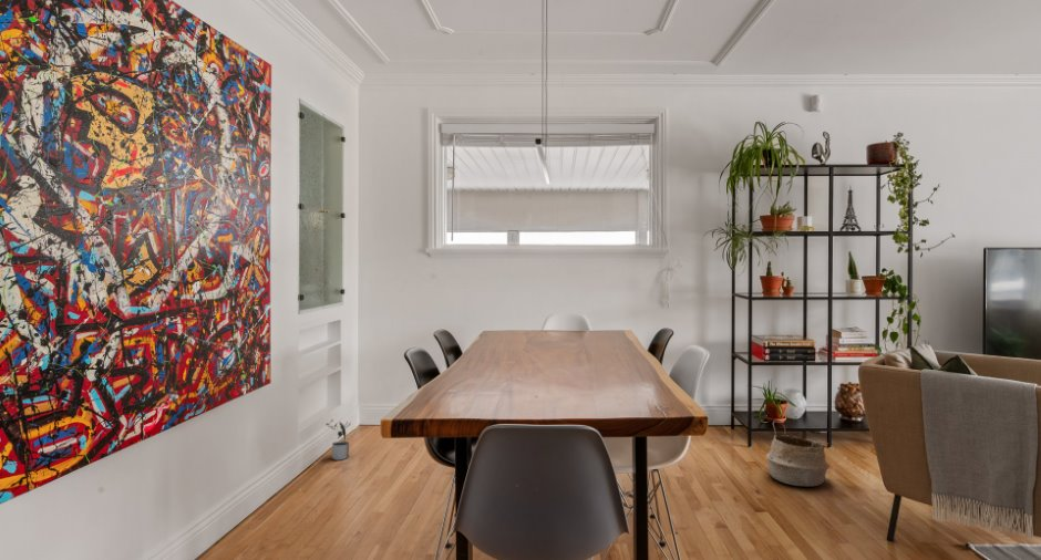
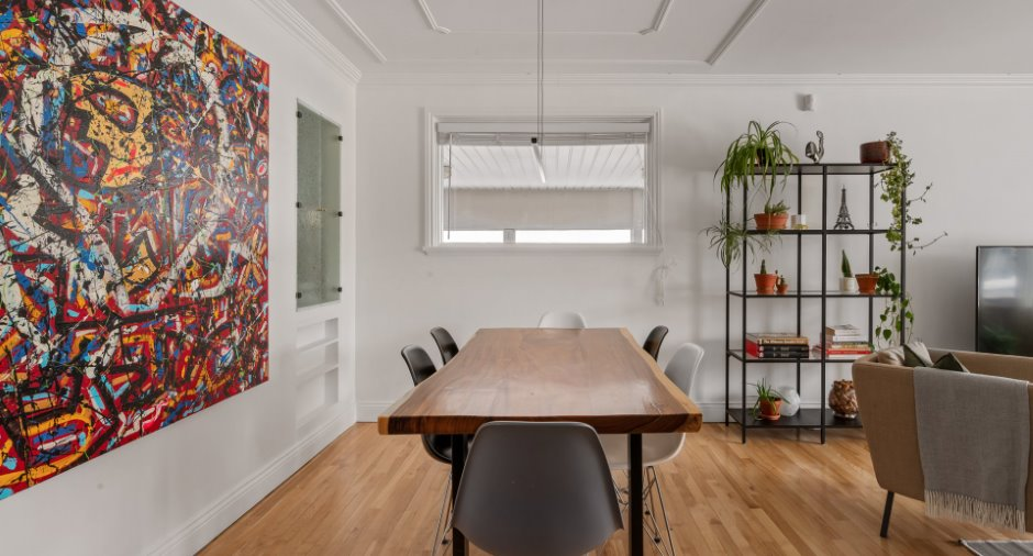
- woven basket (798, 454)
- potted plant (338, 437)
